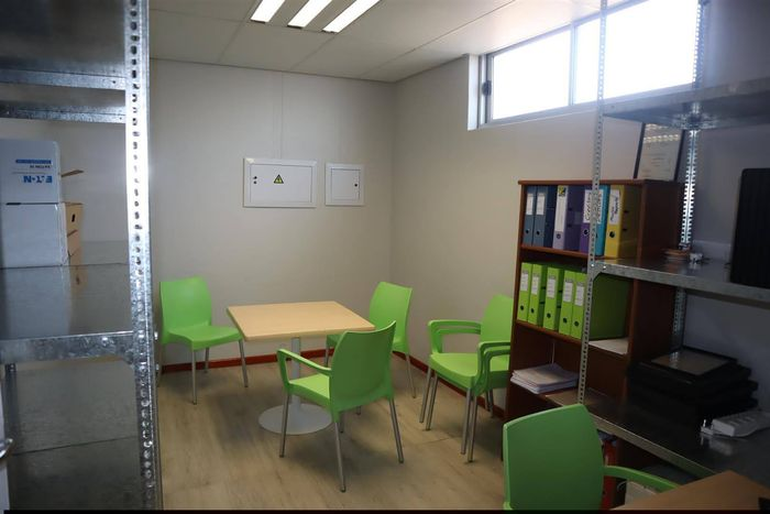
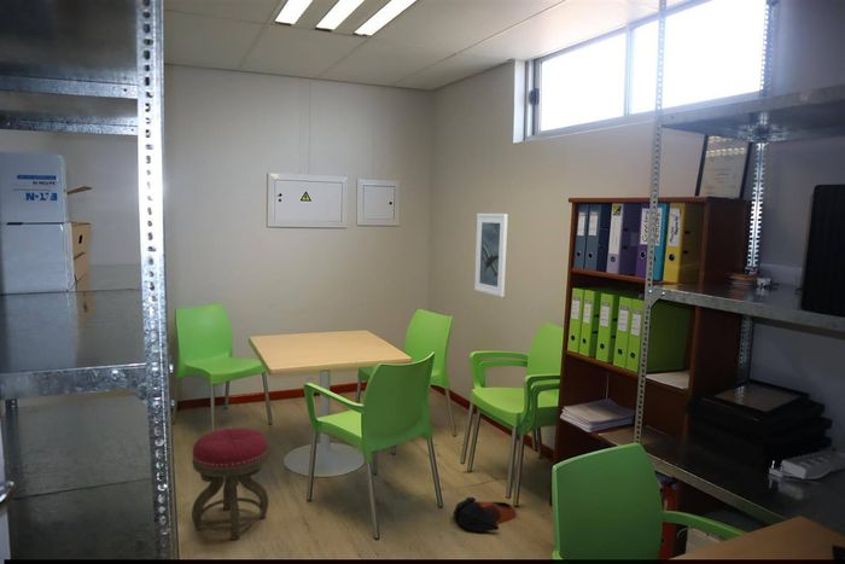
+ stool (231, 479)
+ bag (486, 507)
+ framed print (490, 254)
